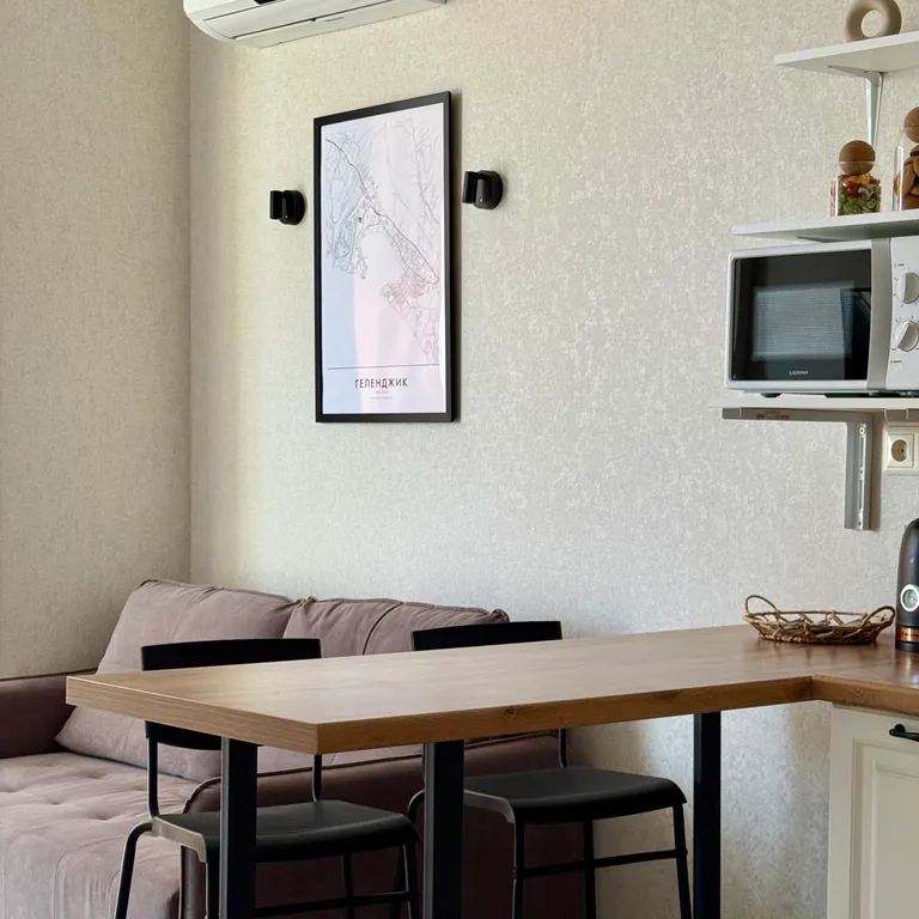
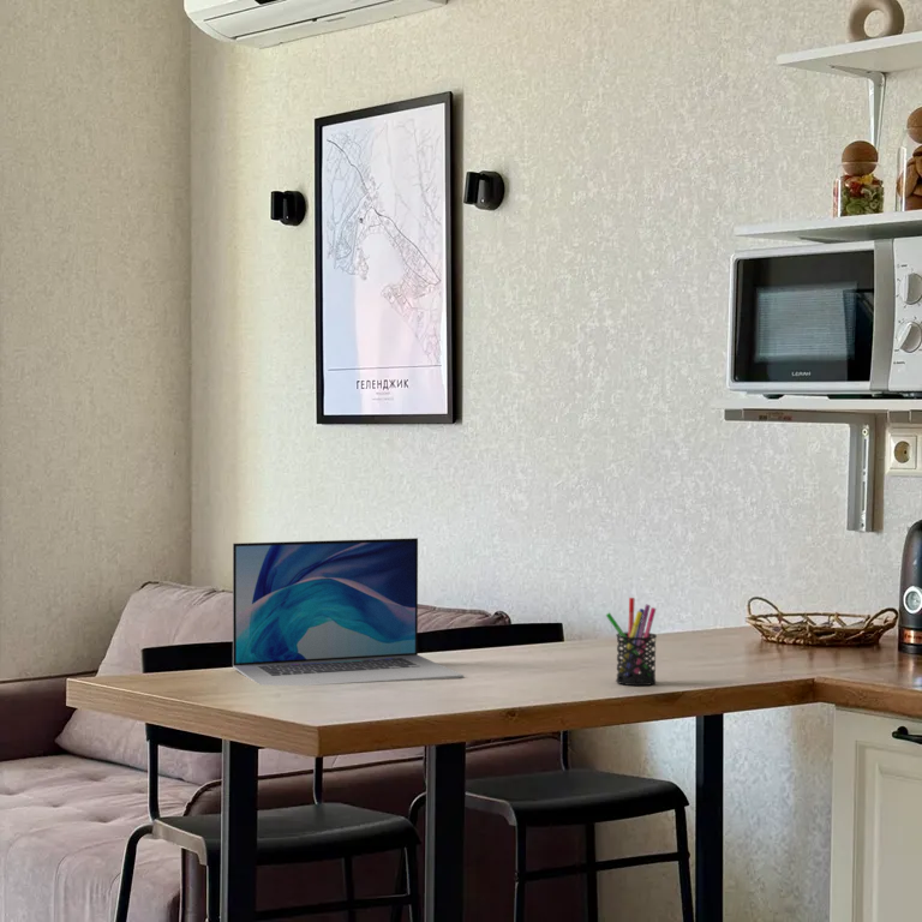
+ laptop (346, 609)
+ pen holder (630, 640)
